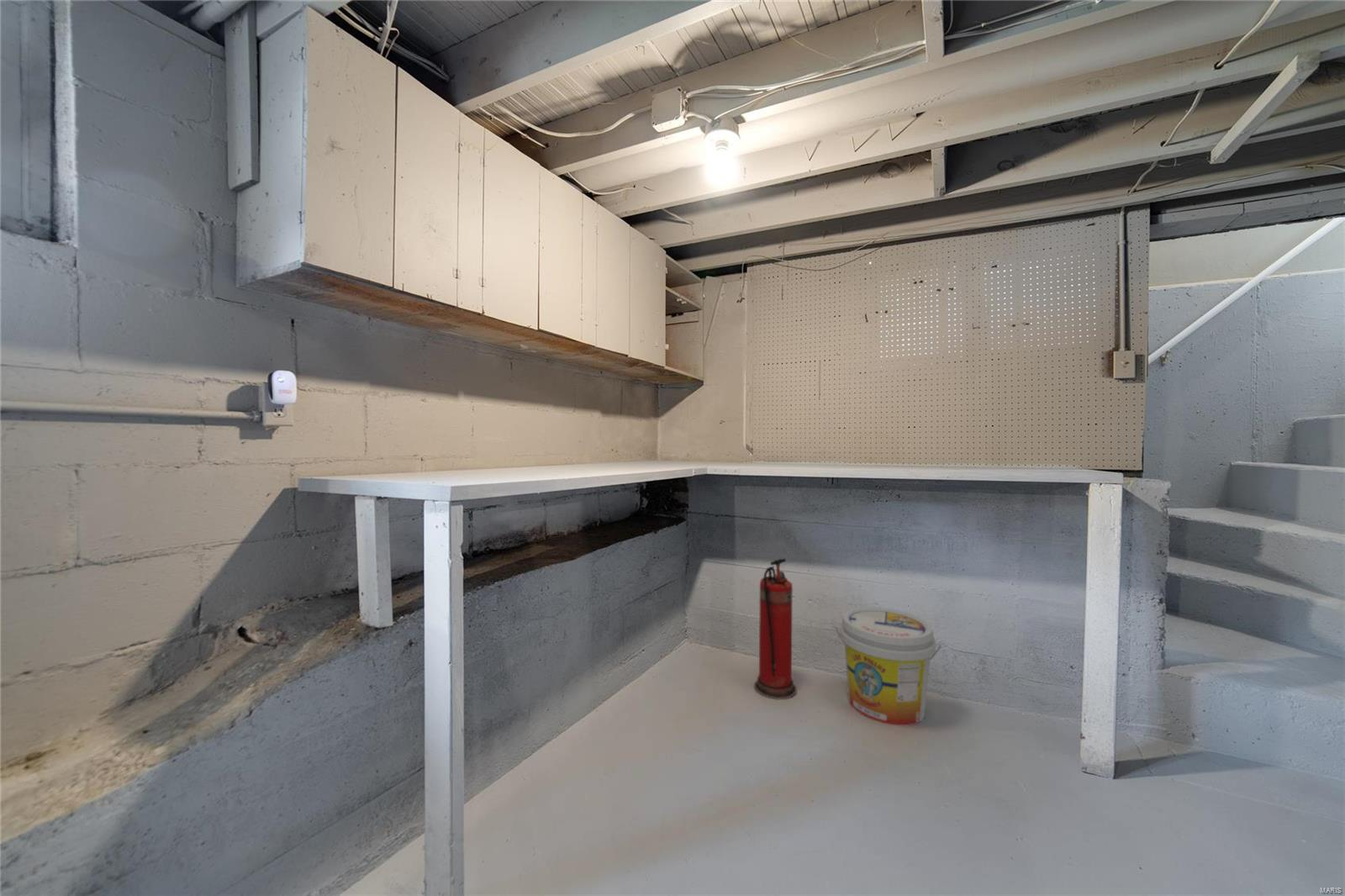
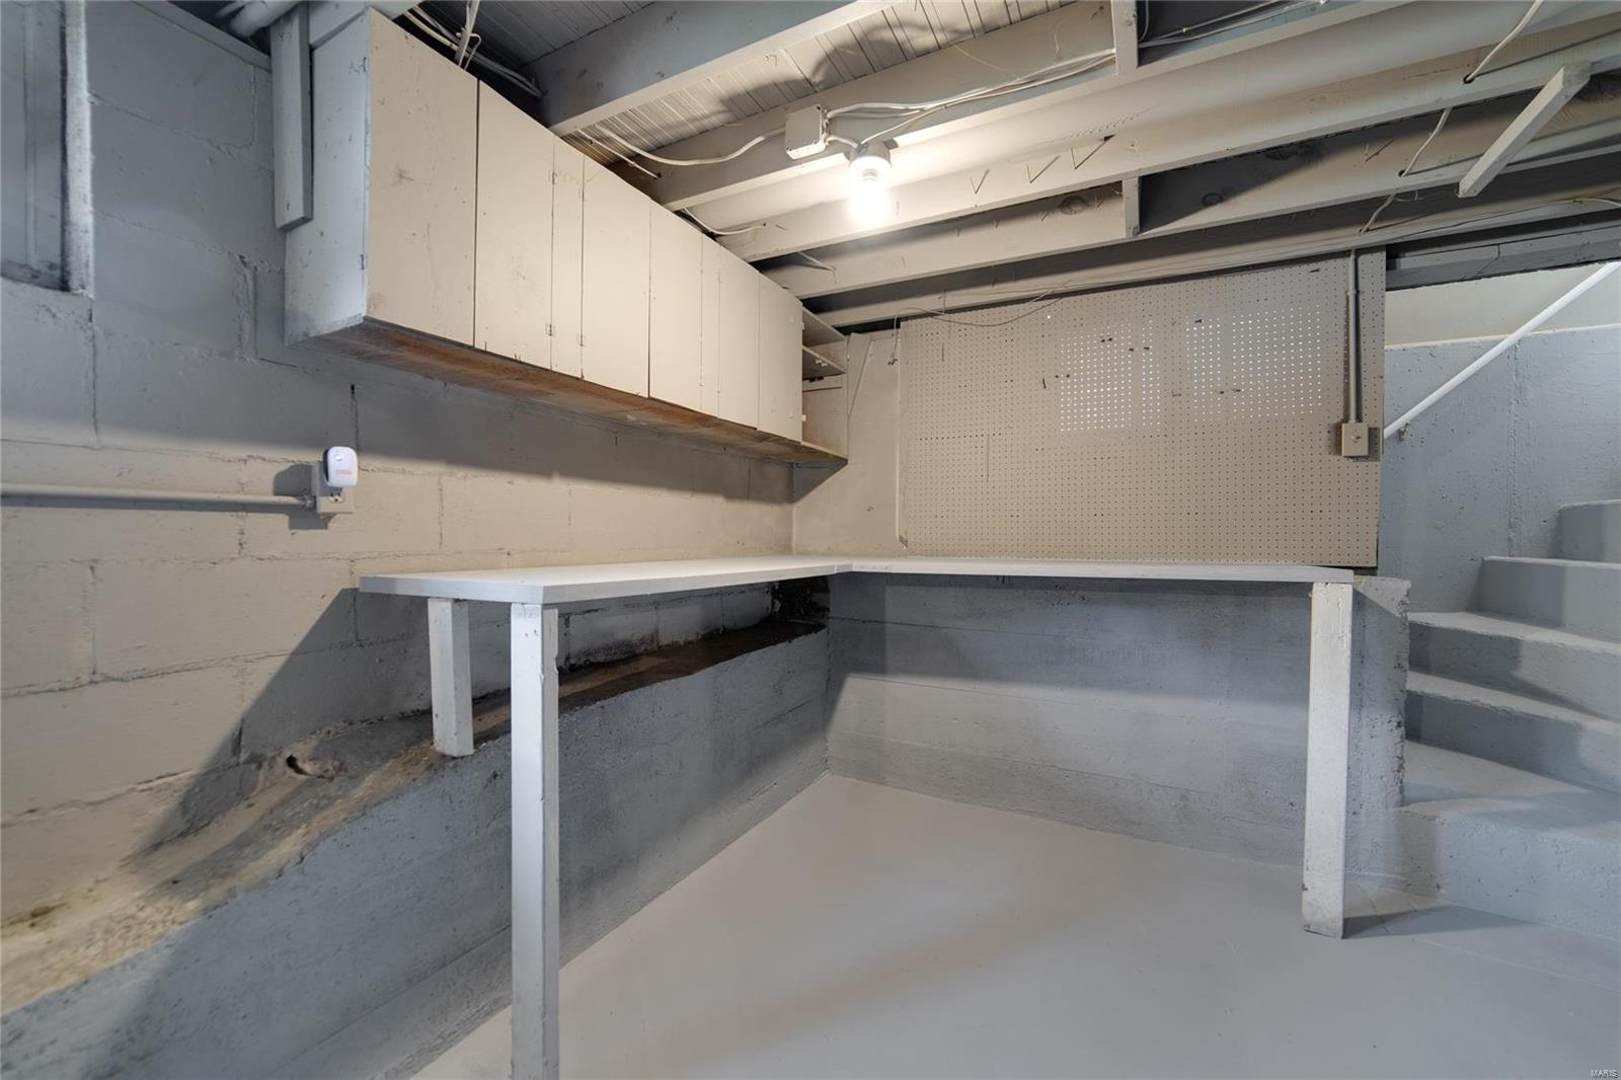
- fire extinguisher (776, 625)
- bucket (885, 663)
